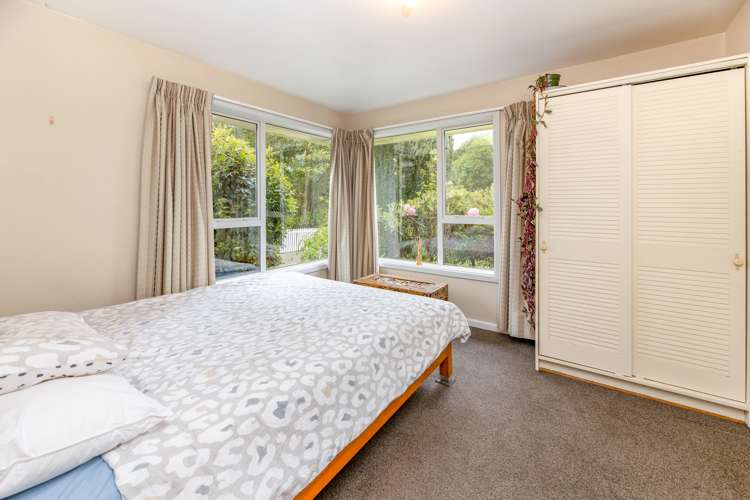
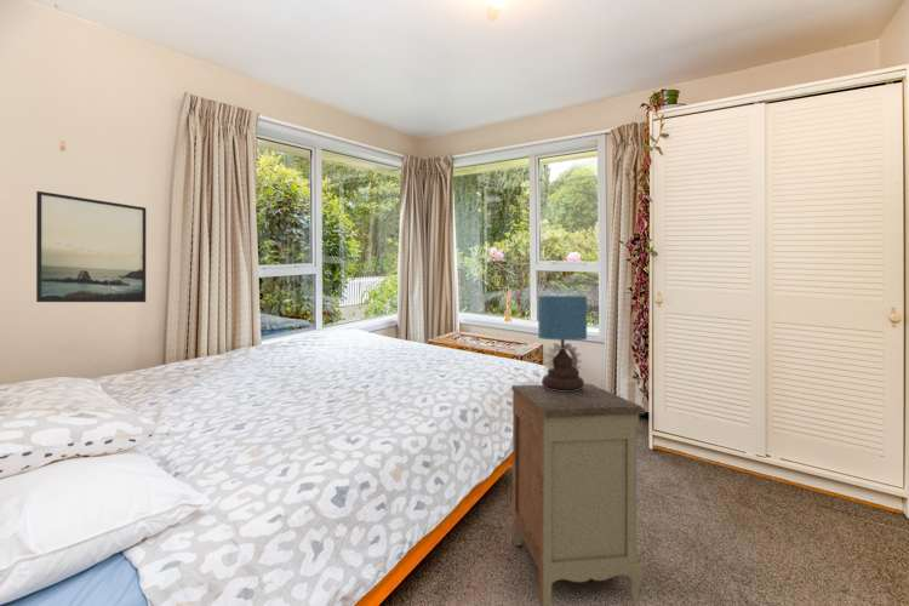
+ table lamp (561, 342)
+ nightstand (577, 481)
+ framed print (95, 251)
